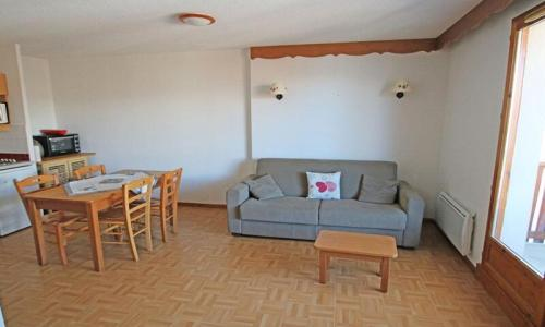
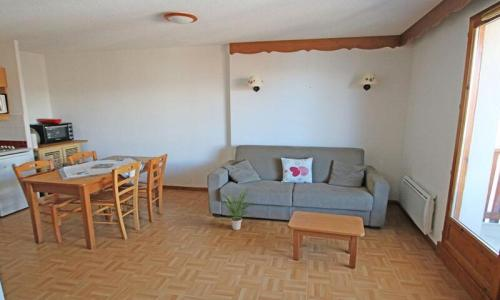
+ potted plant (236, 209)
